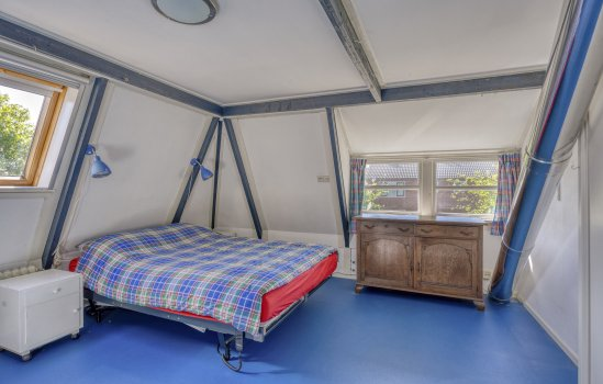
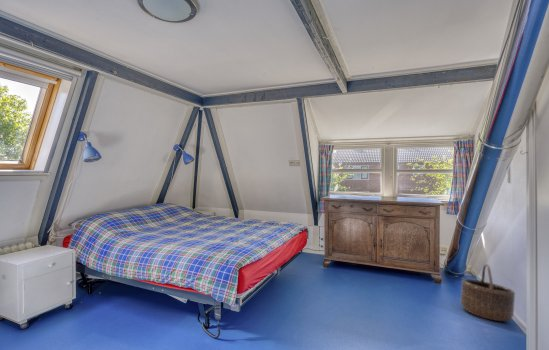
+ basket (487, 289)
